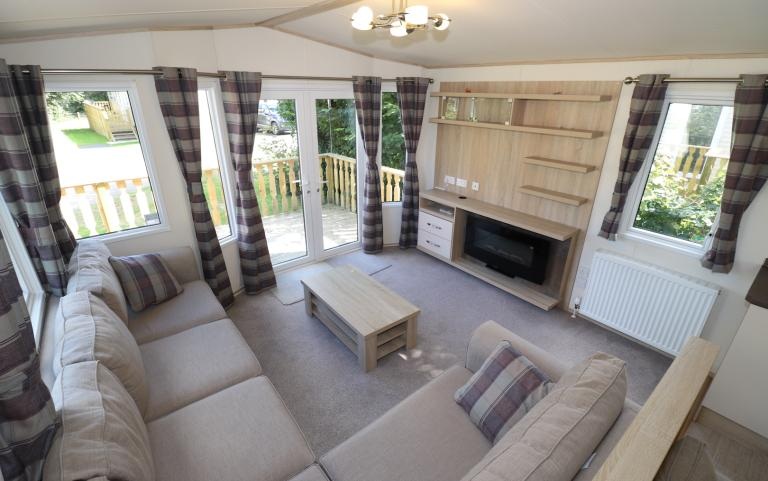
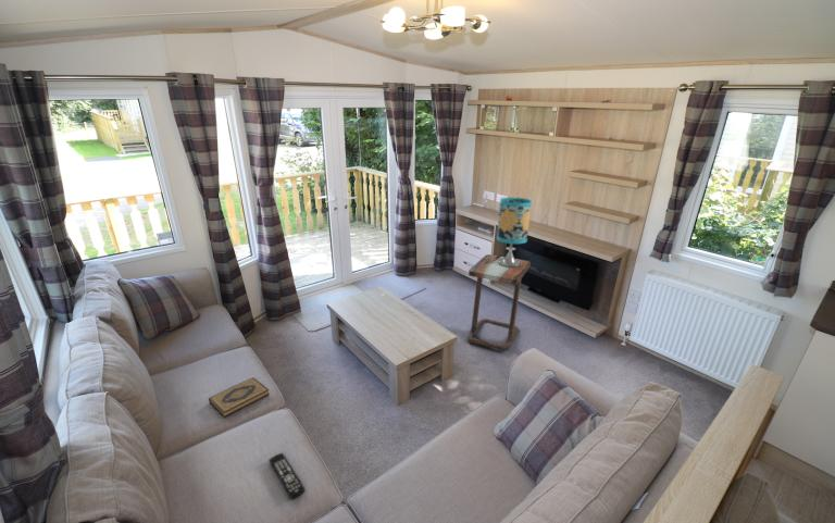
+ remote control (286, 474)
+ hardback book (239, 396)
+ table lamp (506, 232)
+ side table (512, 302)
